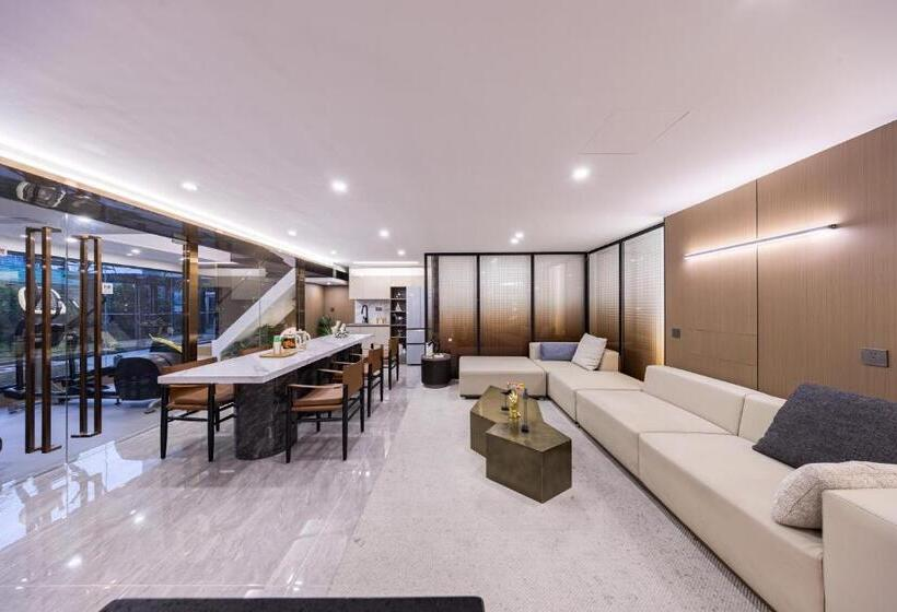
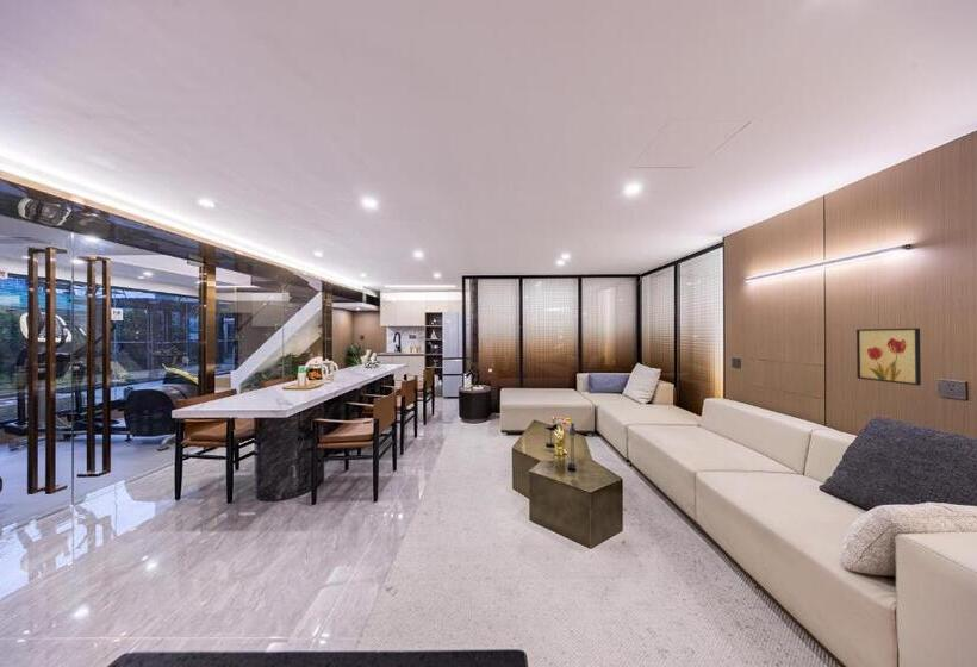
+ wall art (886, 355)
